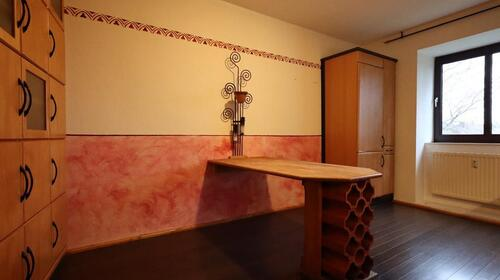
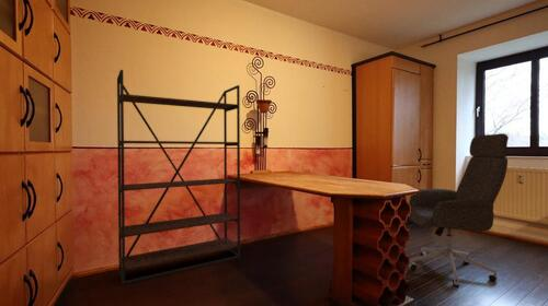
+ bookshelf (179, 173)
+ office chair (453, 202)
